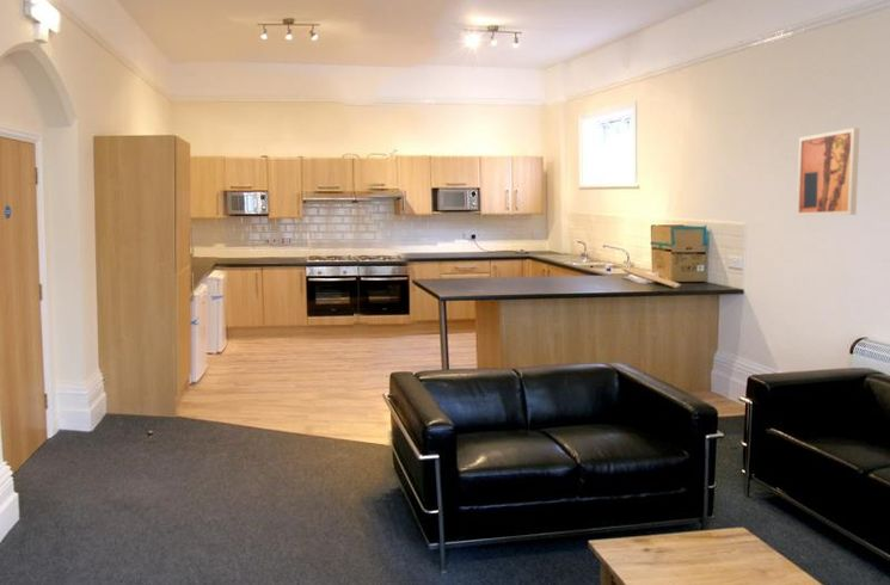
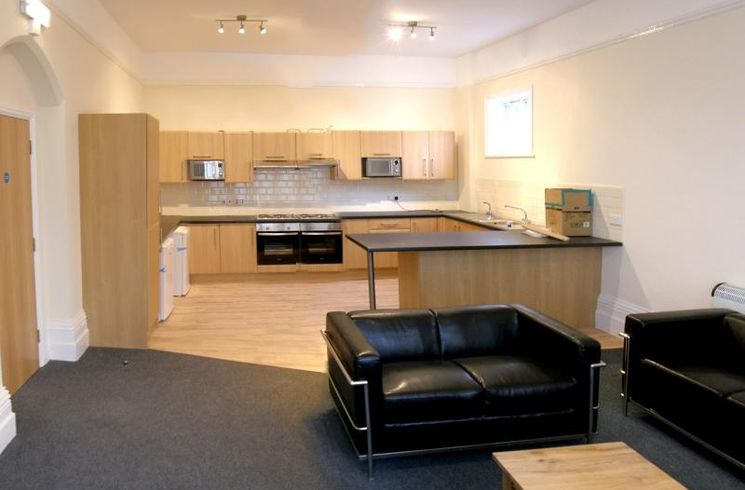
- wall art (825, 174)
